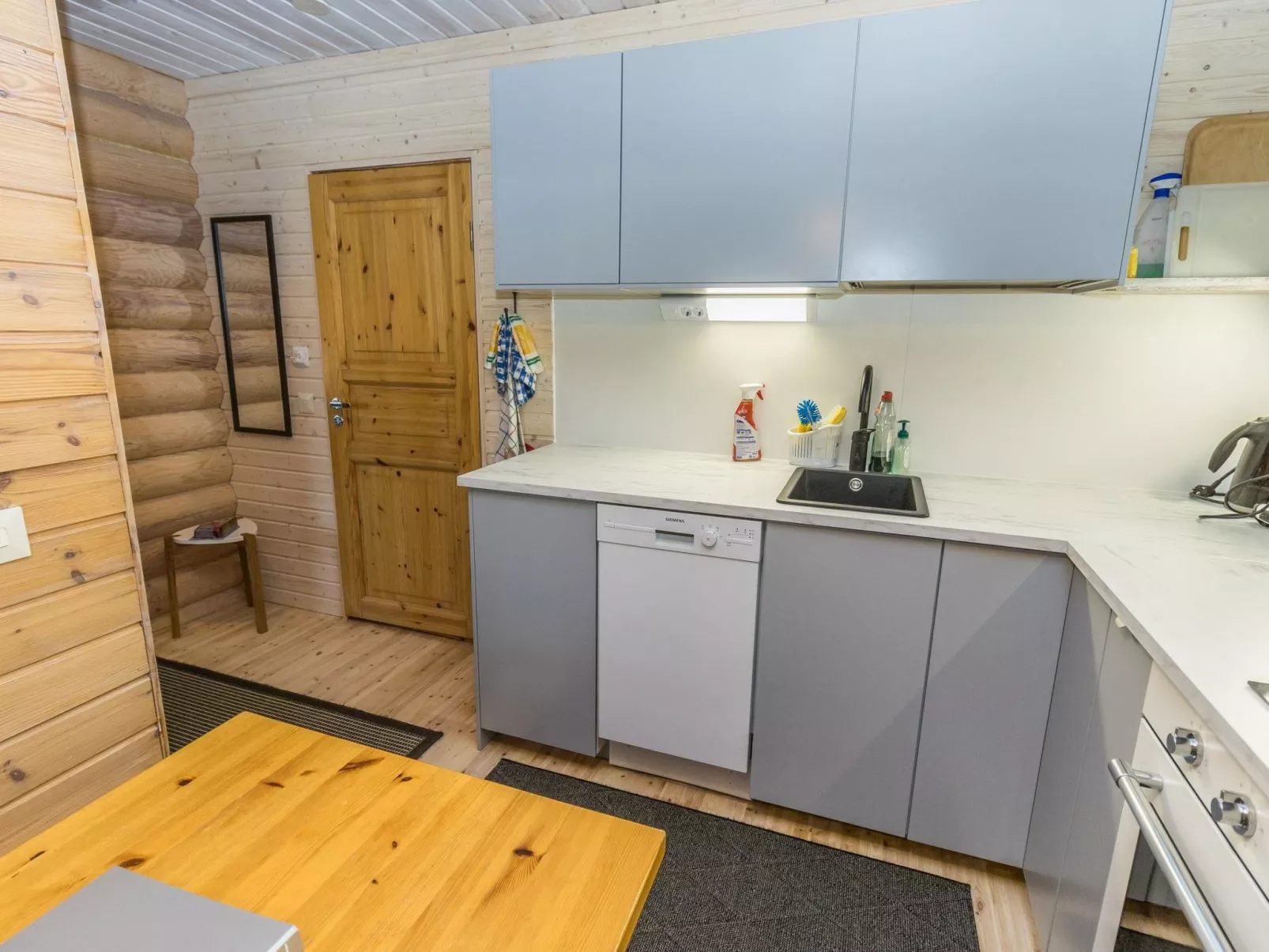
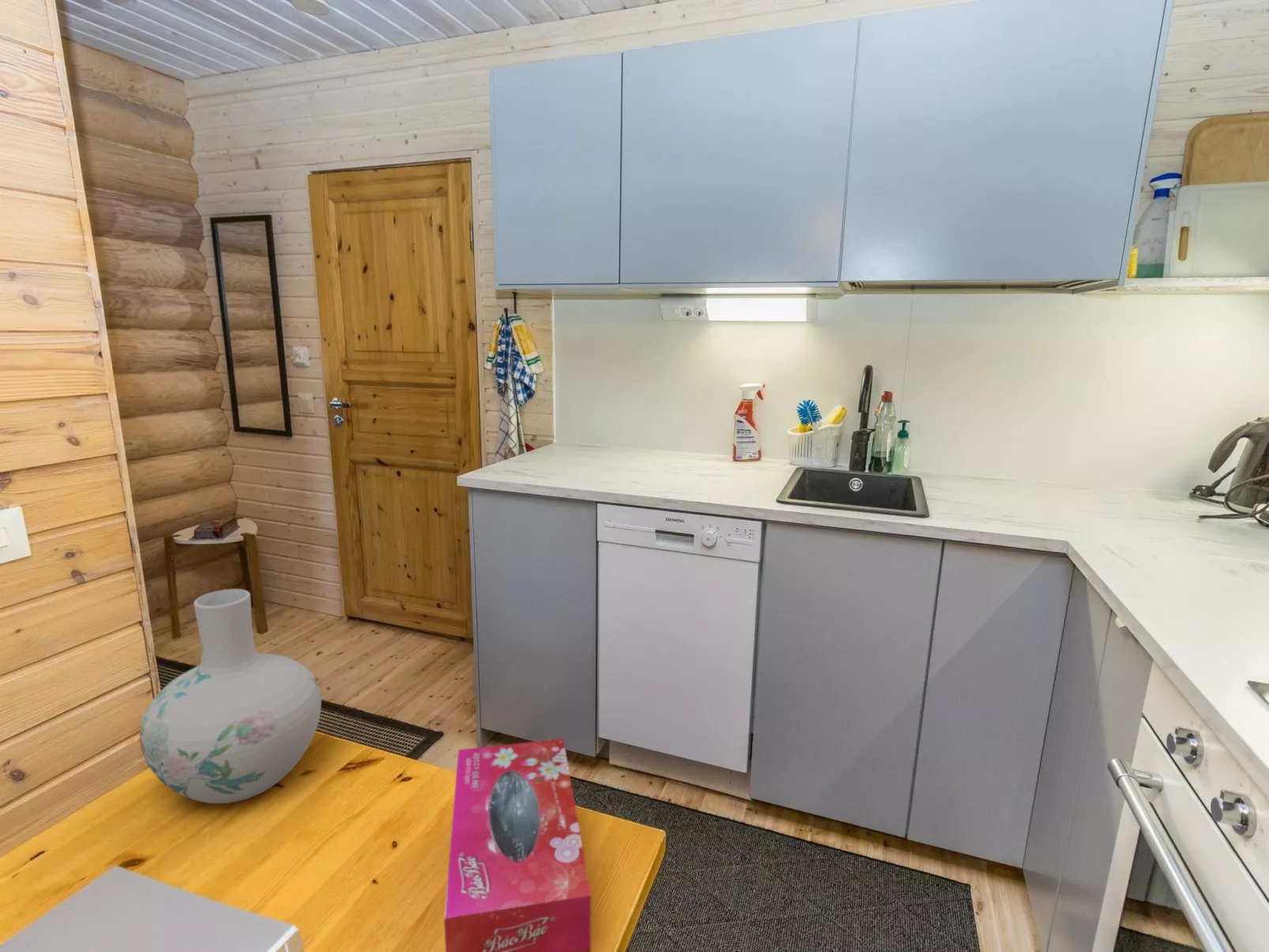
+ tissue box (515, 845)
+ vase (232, 689)
